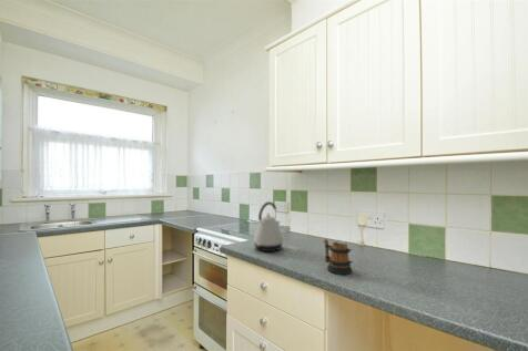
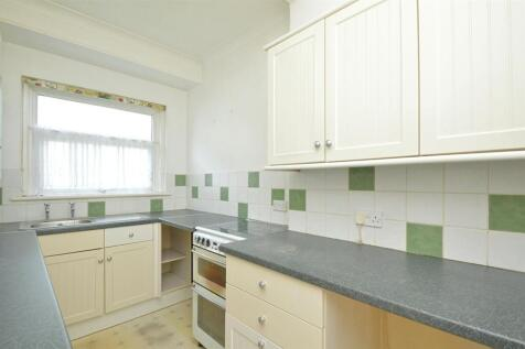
- mug (336, 255)
- kettle (268, 225)
